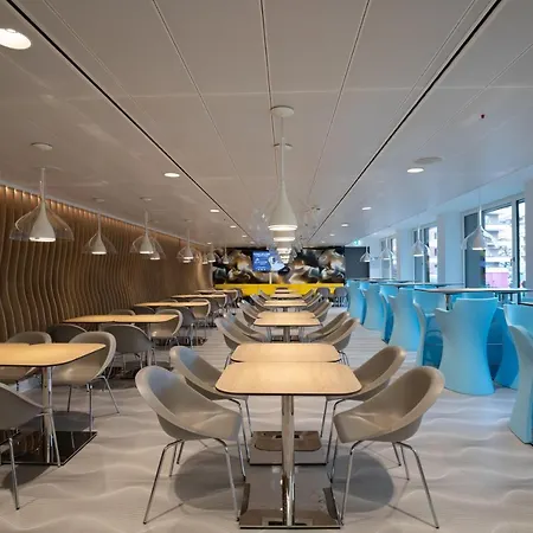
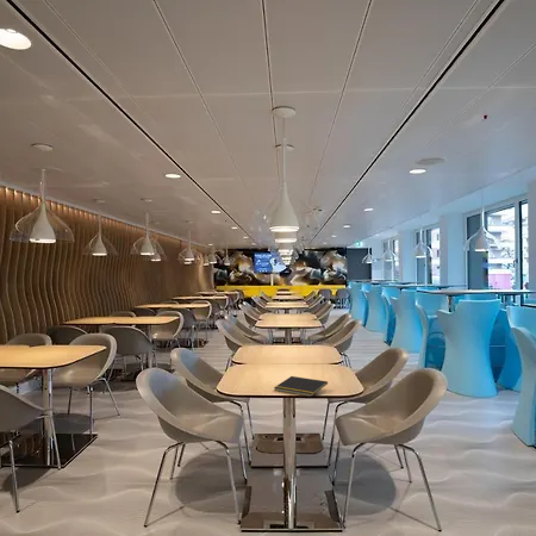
+ notepad (300, 385)
